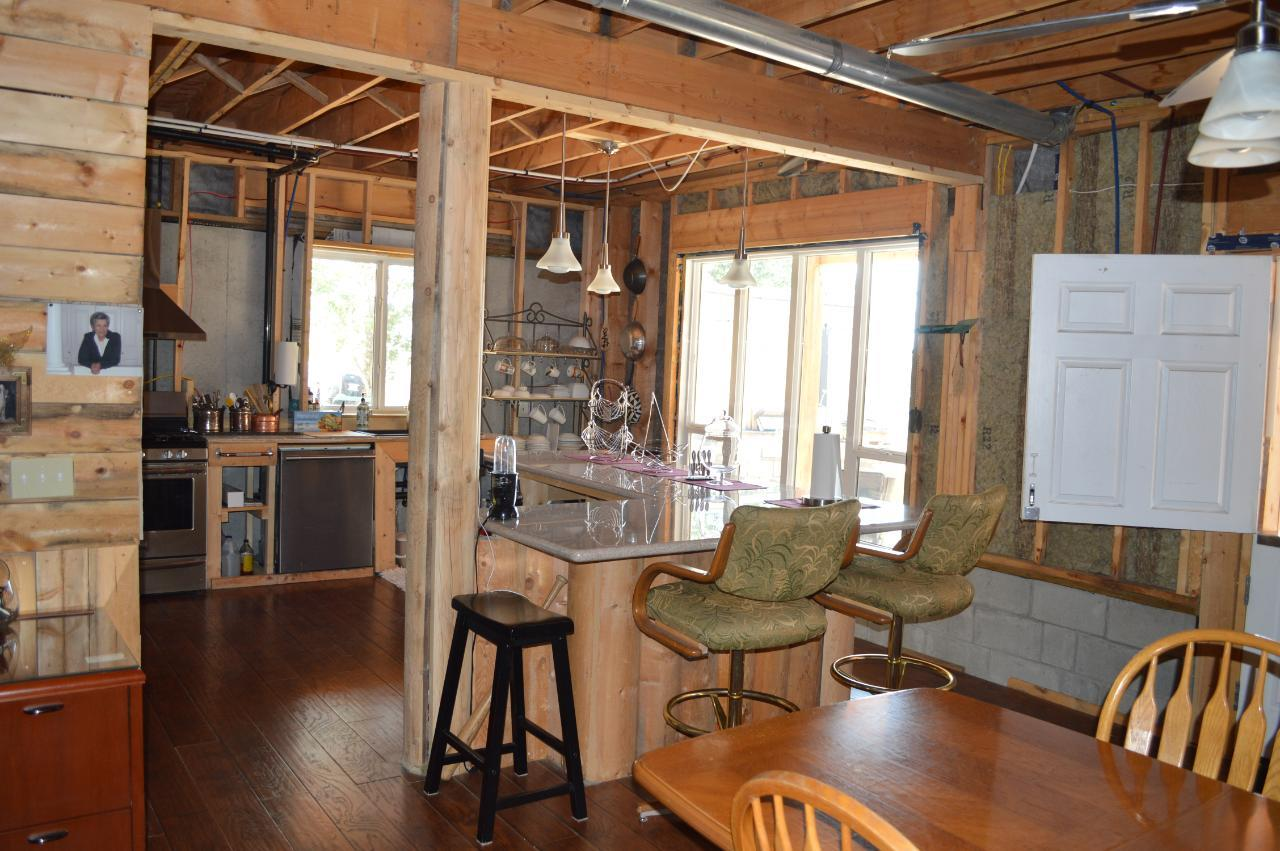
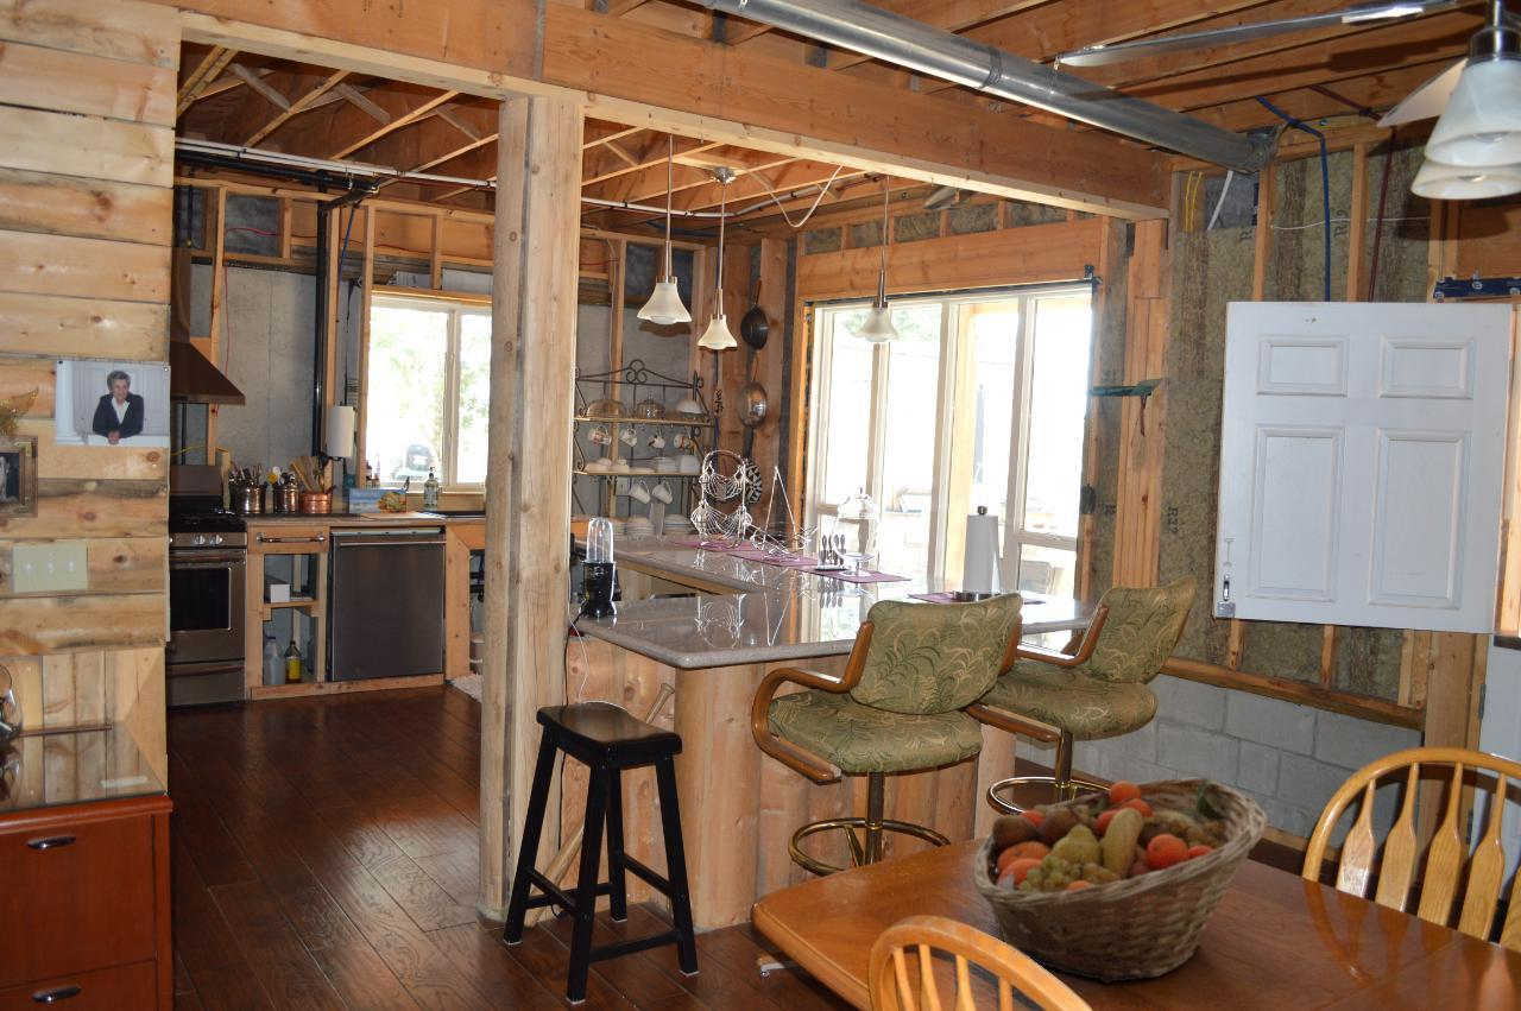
+ fruit basket (1112, 862)
